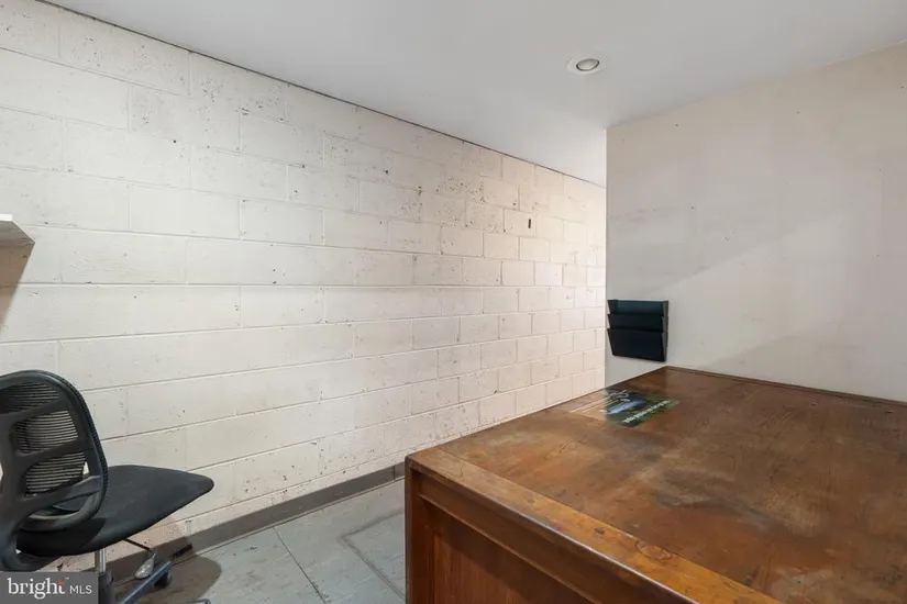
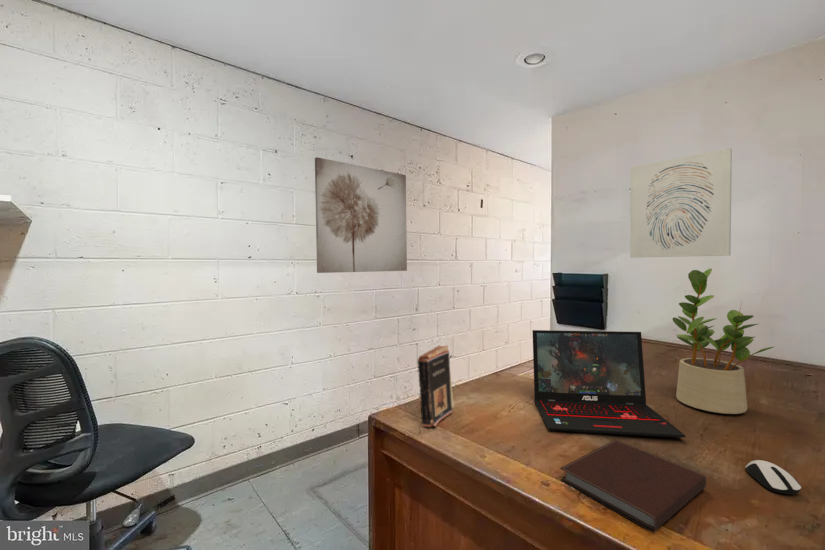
+ laptop (598, 377)
+ wall art (365, 219)
+ potted plant (720, 338)
+ notebook (631, 478)
+ wall art (676, 207)
+ computer mouse (770, 473)
+ book (437, 384)
